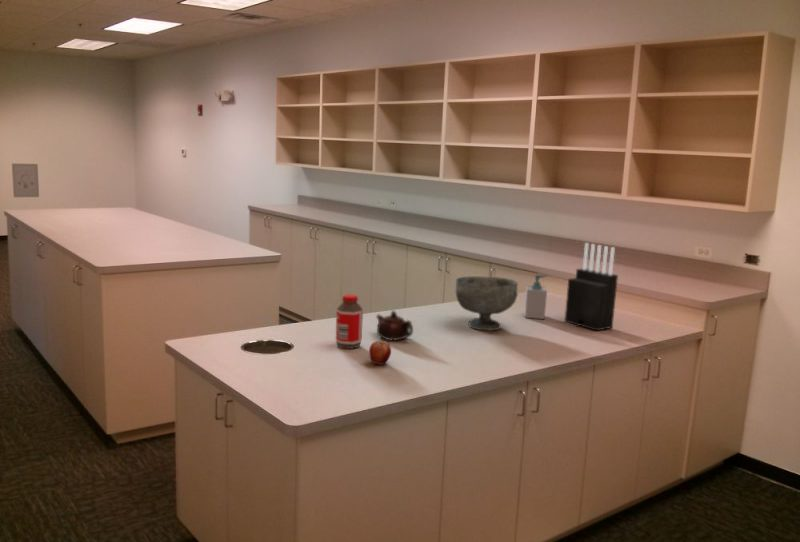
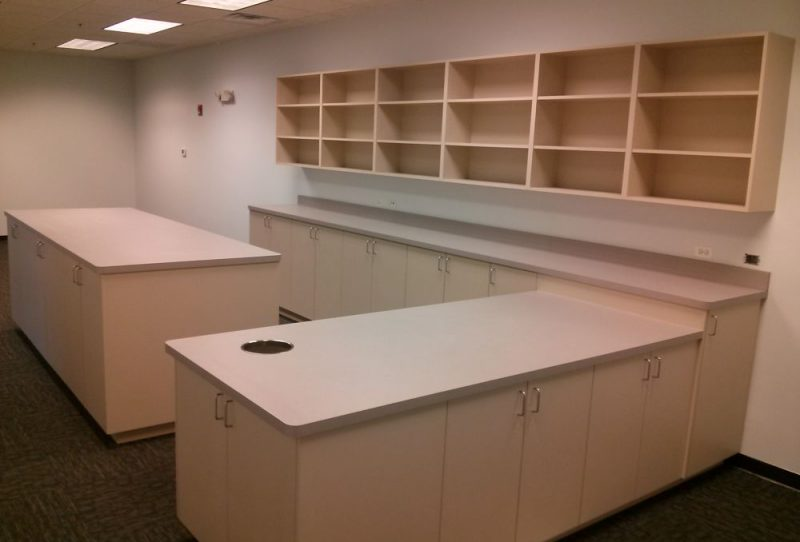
- decorative bowl (485, 303)
- bottle (349, 320)
- teapot (394, 324)
- apple (380, 352)
- knife block (590, 285)
- soap bottle (536, 295)
- wall art (25, 180)
